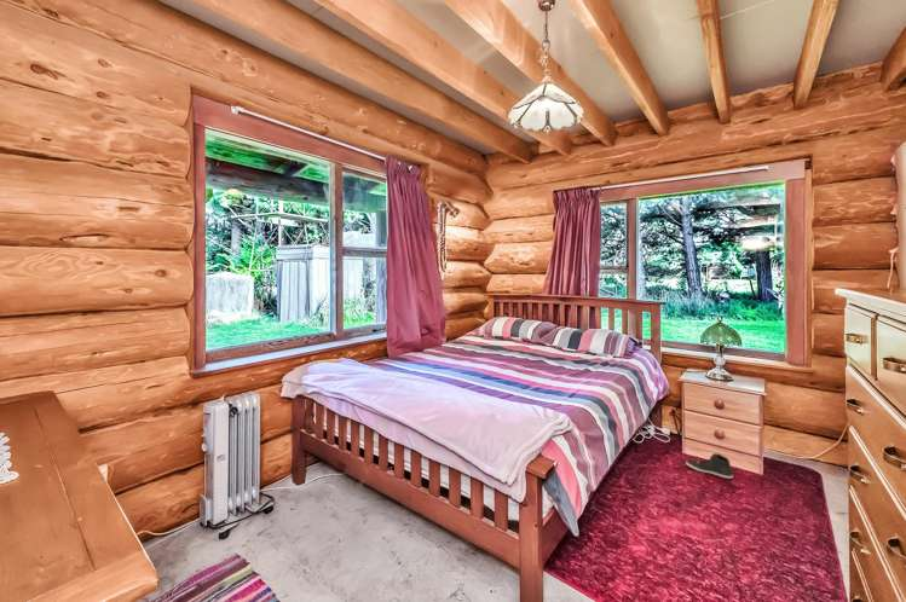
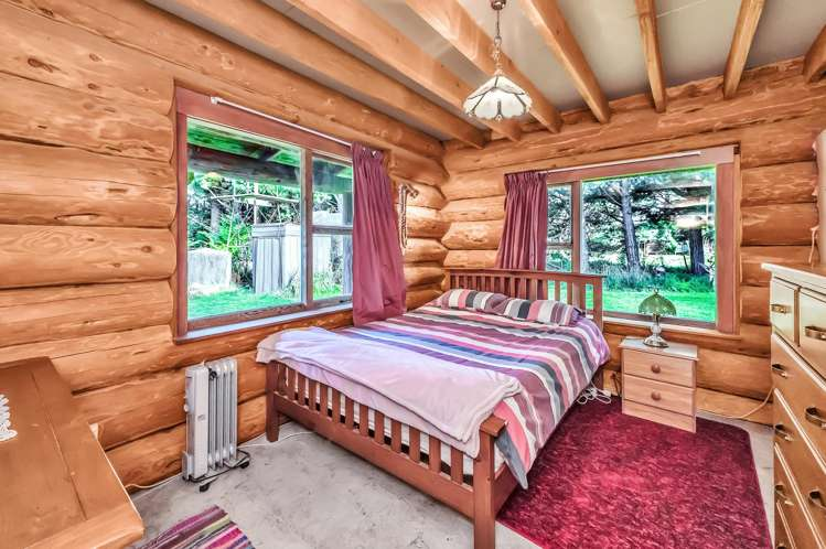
- sneaker (709, 462)
